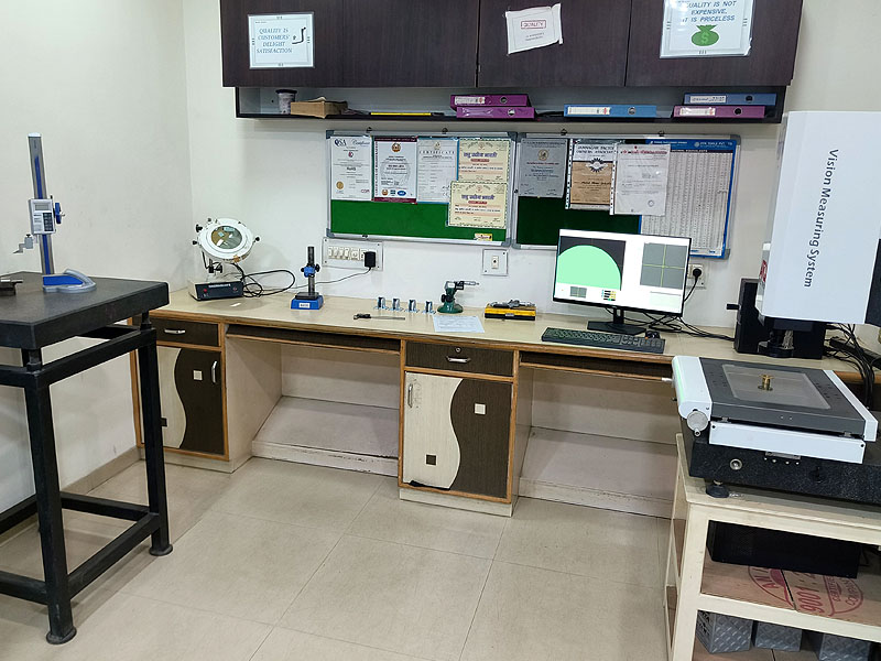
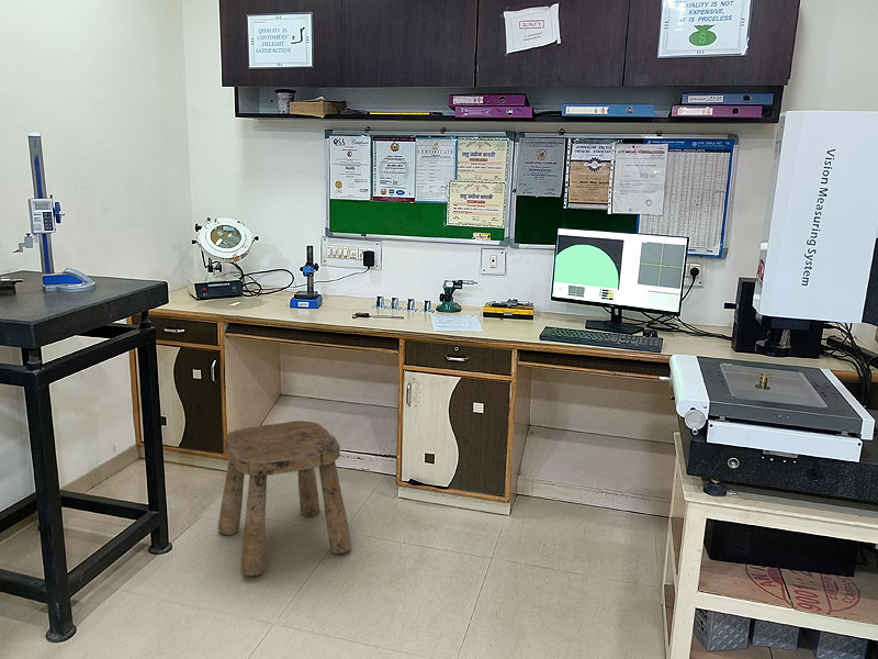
+ stool (299, 491)
